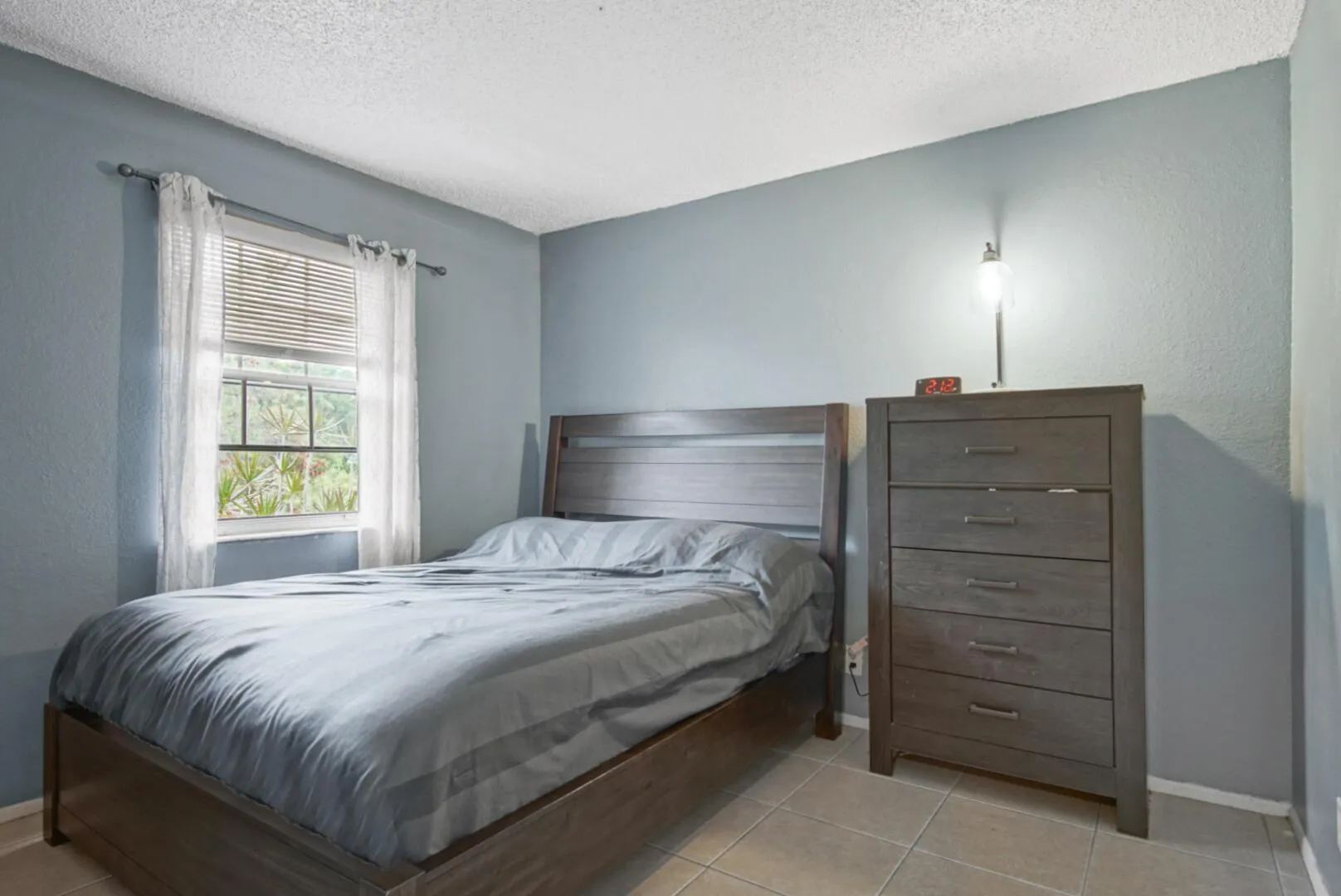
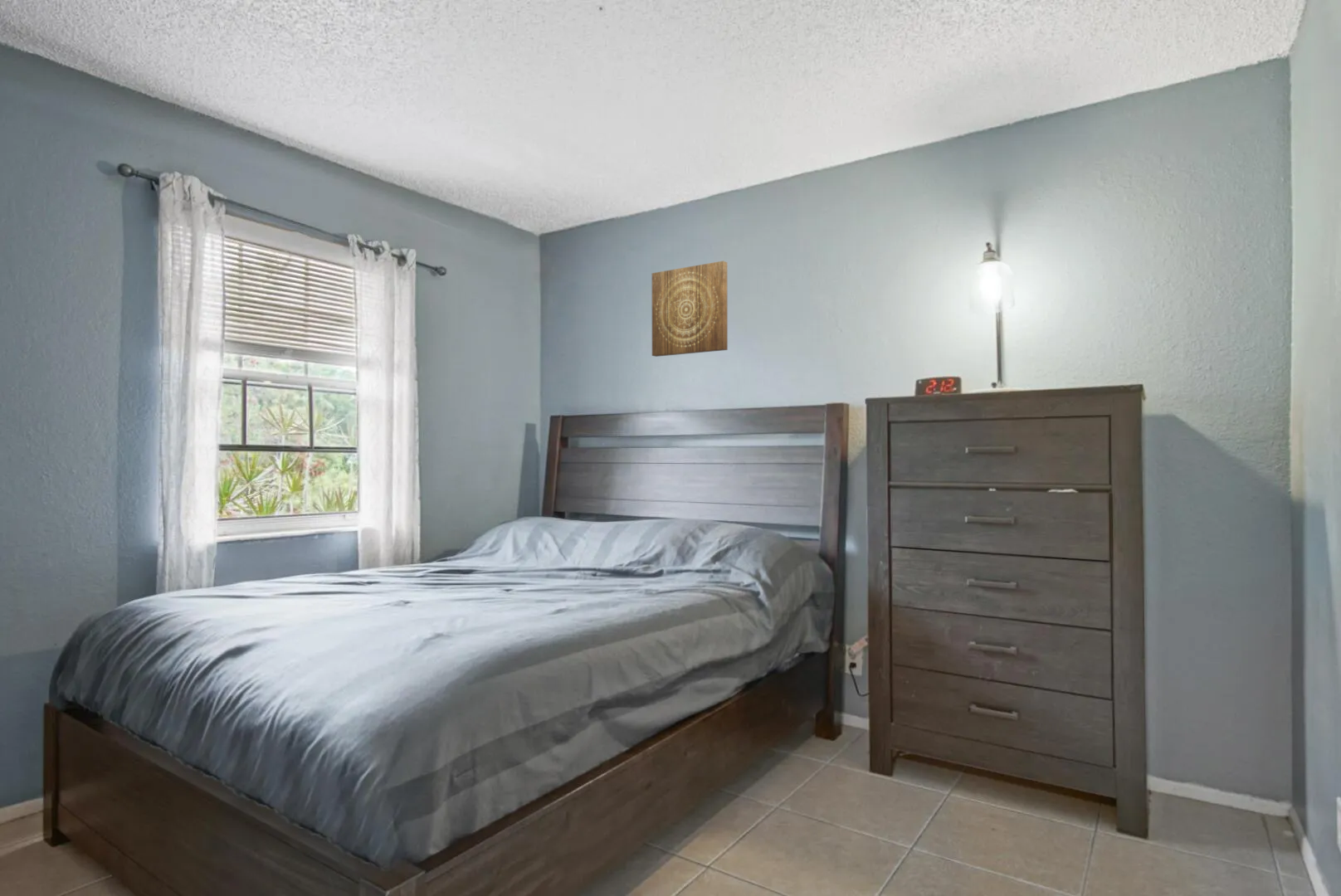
+ wall art (688, 310)
